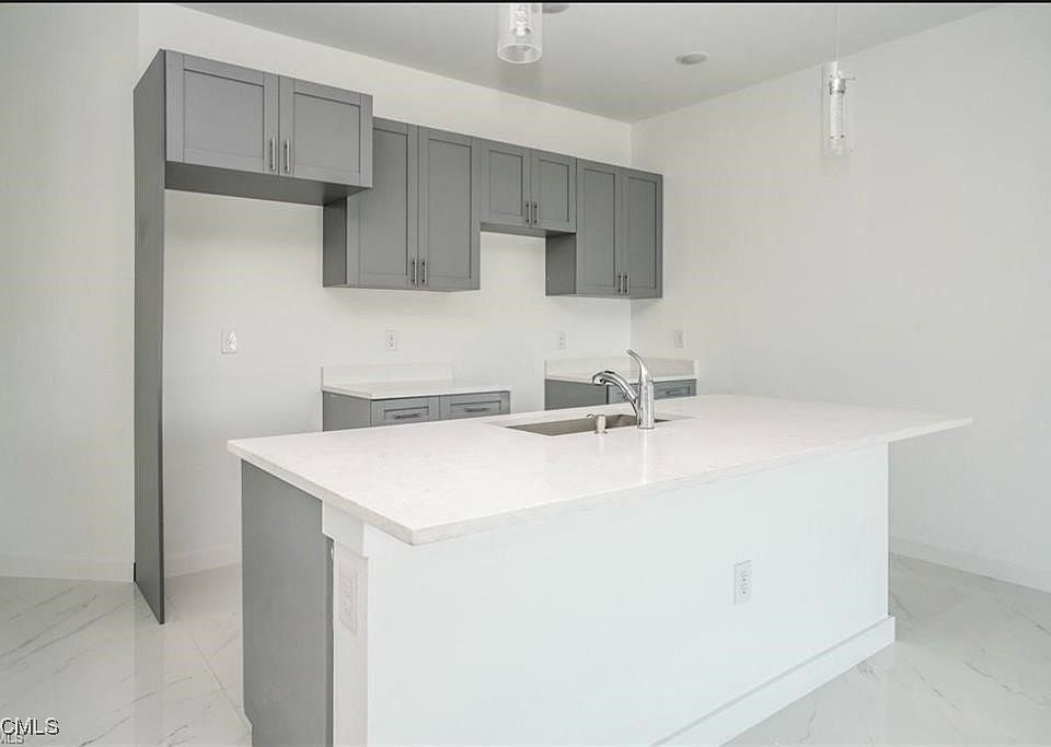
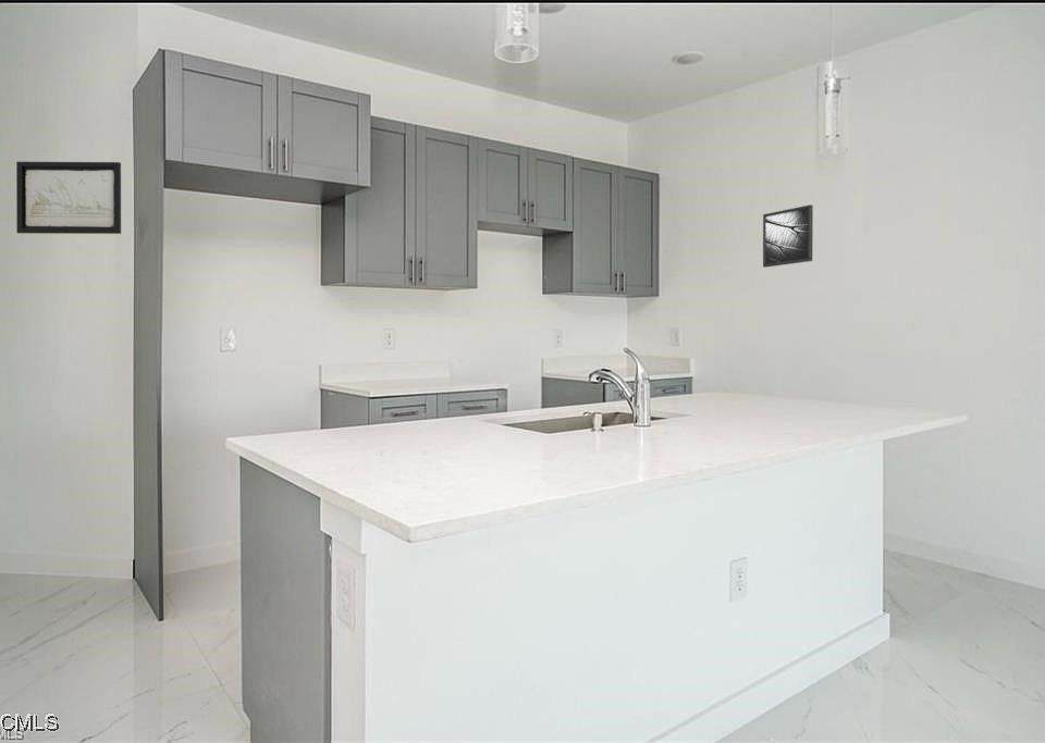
+ wall art (69, 197)
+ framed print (787, 236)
